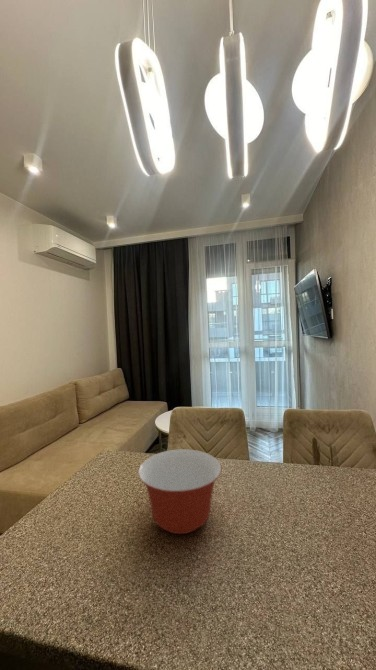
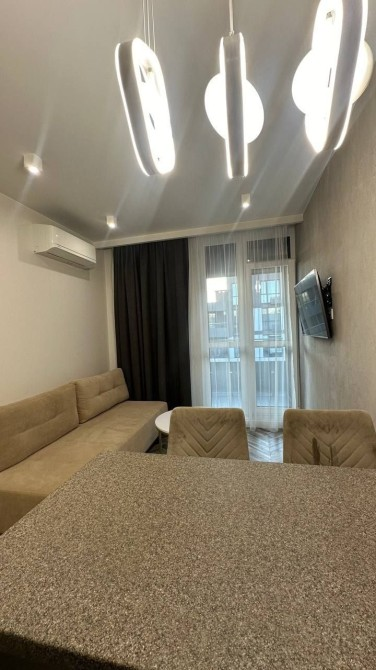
- mixing bowl (180, 492)
